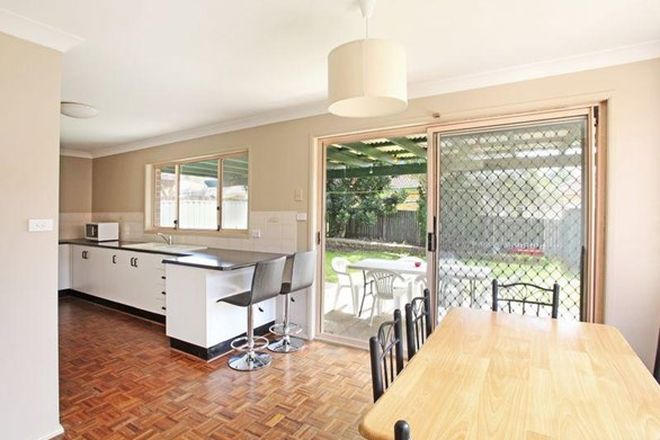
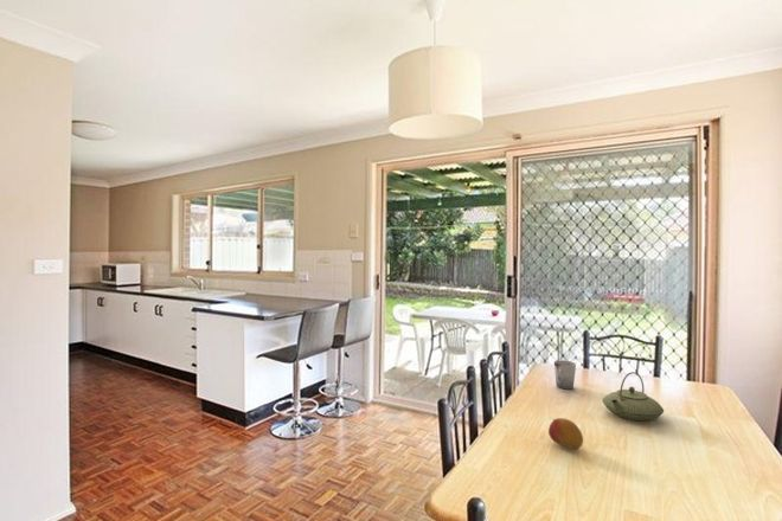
+ teapot (629, 393)
+ fruit (565, 432)
+ cup (563, 375)
